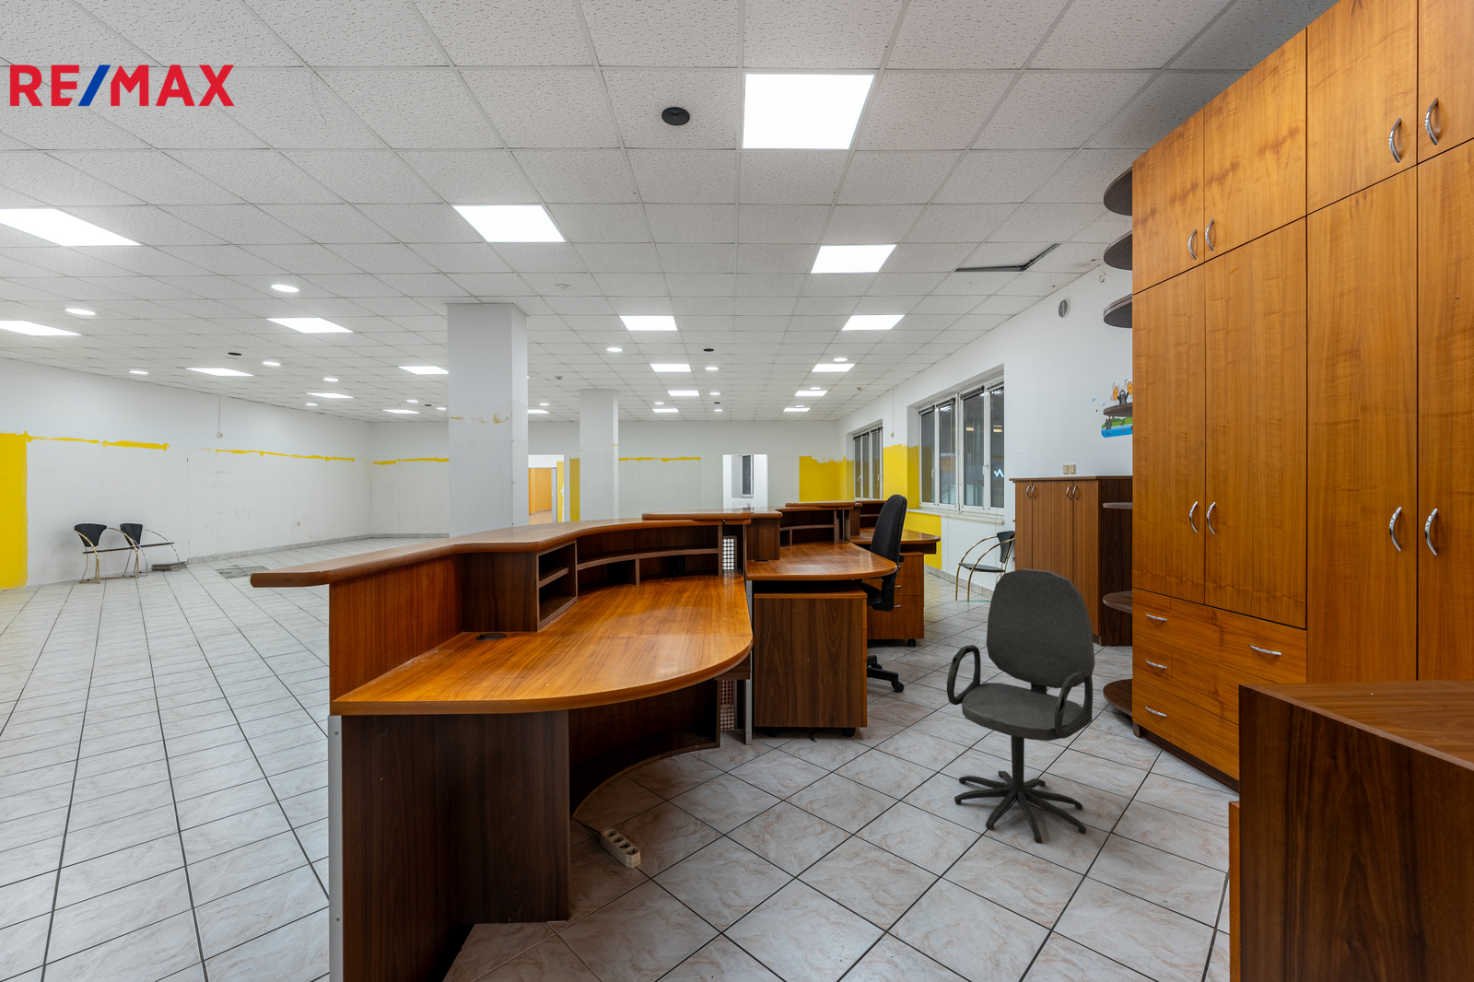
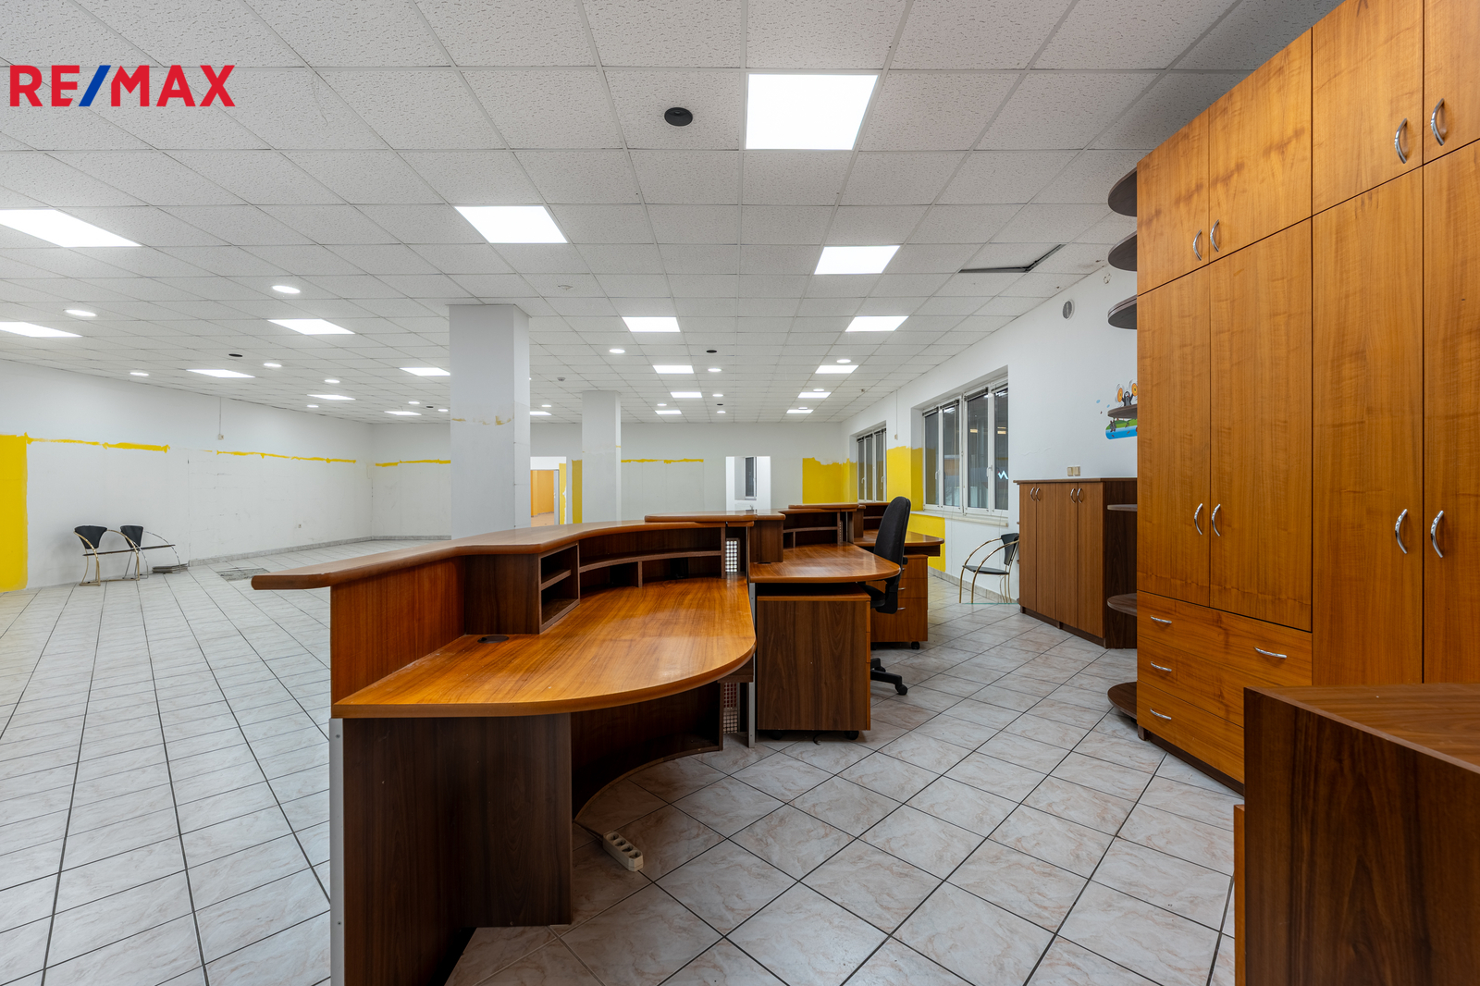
- office chair (1019, 687)
